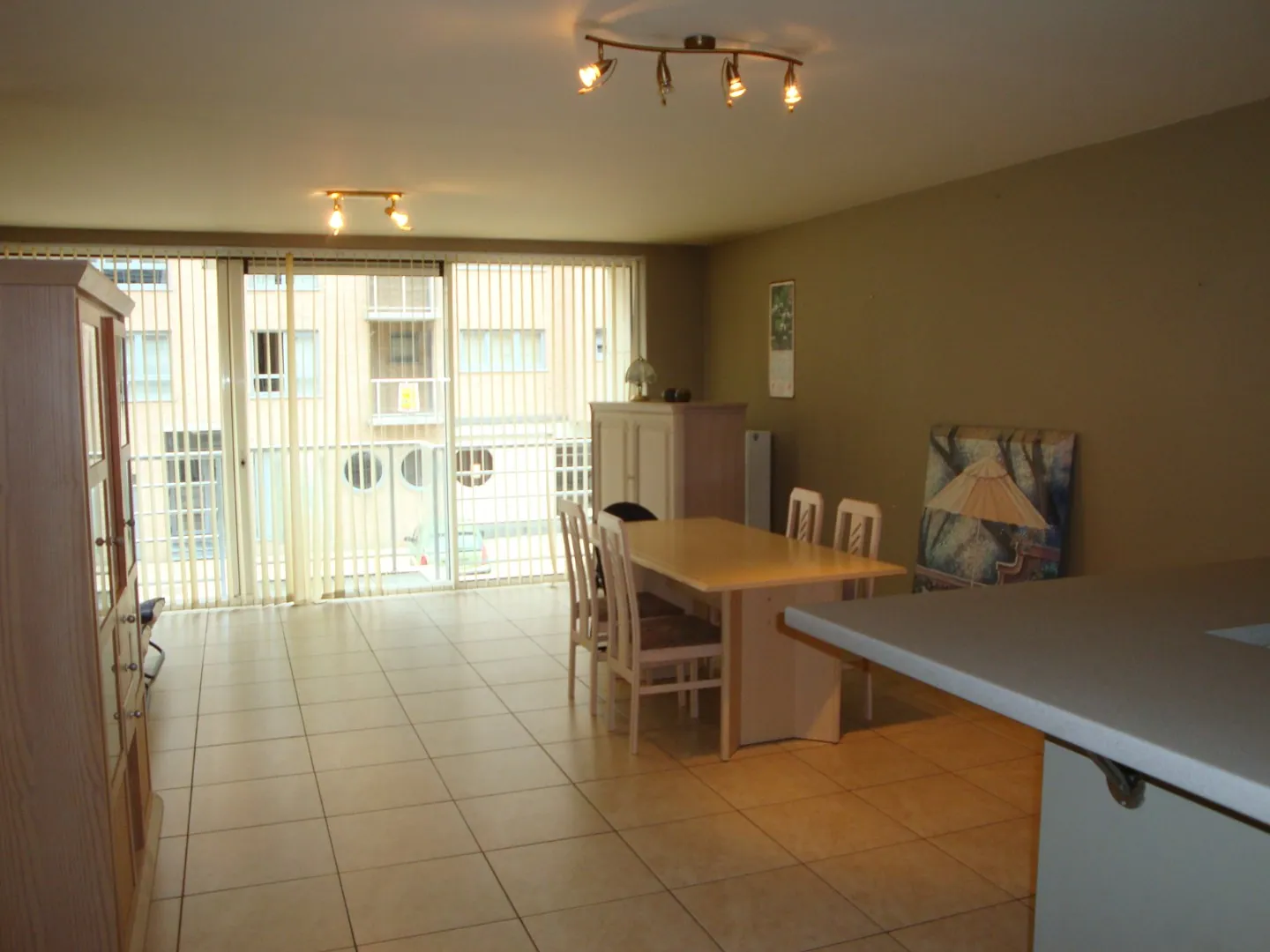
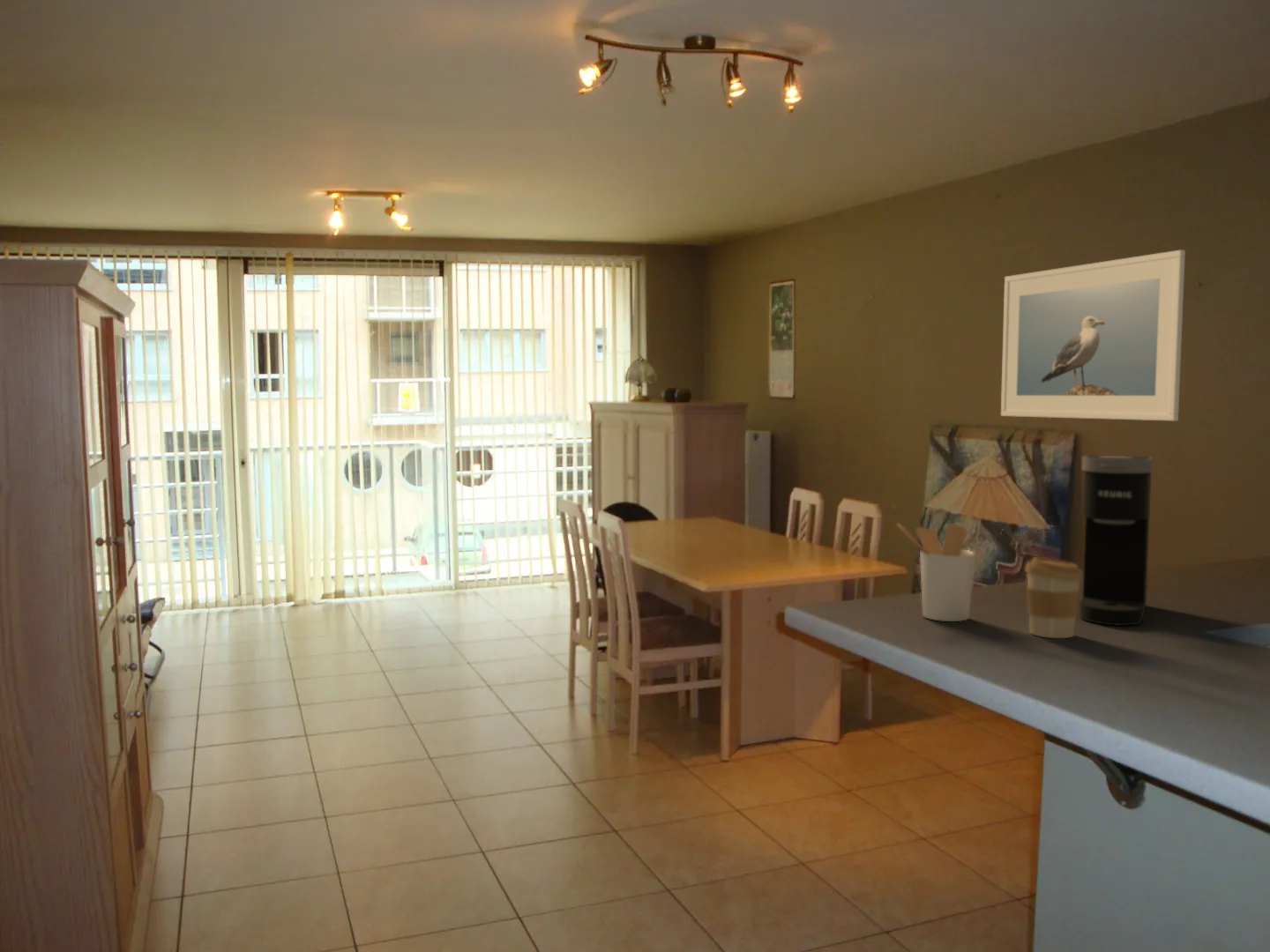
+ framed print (1083, 341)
+ coffee maker (1116, 533)
+ coffee cup (1052, 596)
+ utensil holder (932, 569)
